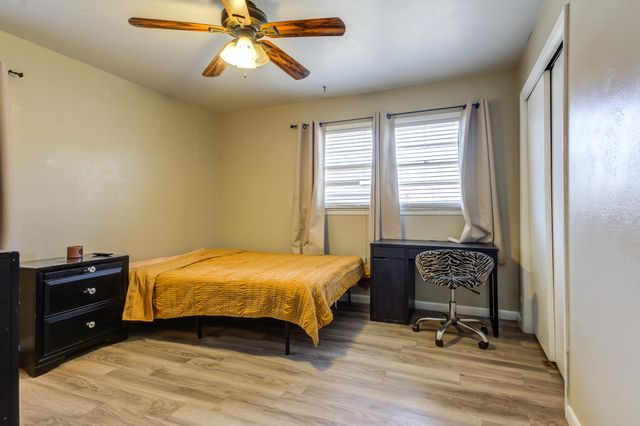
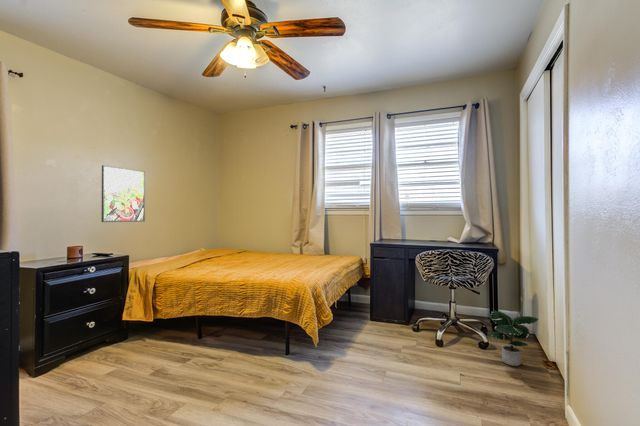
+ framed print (124, 195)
+ potted plant (512, 339)
